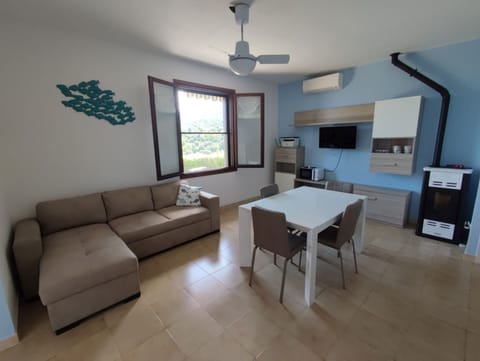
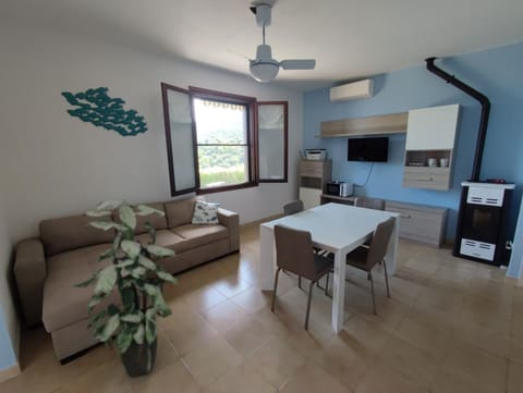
+ indoor plant (127, 285)
